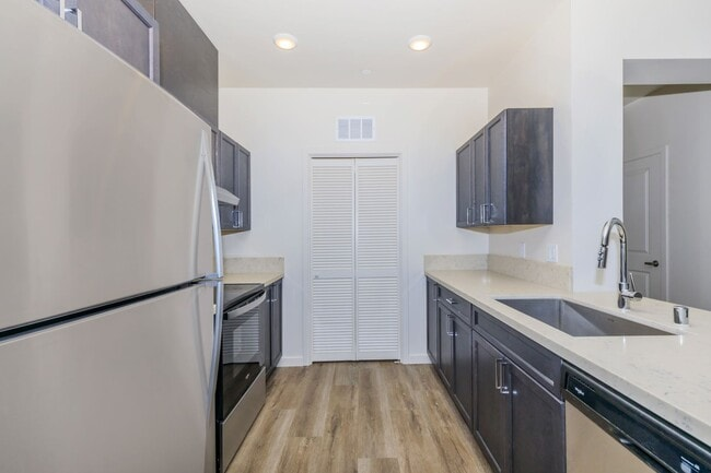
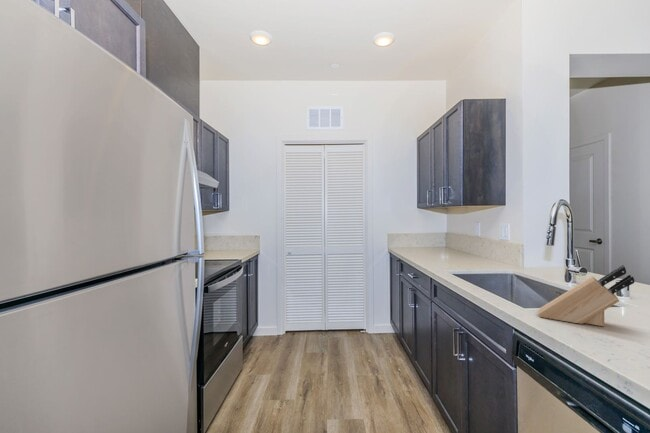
+ knife block (582, 291)
